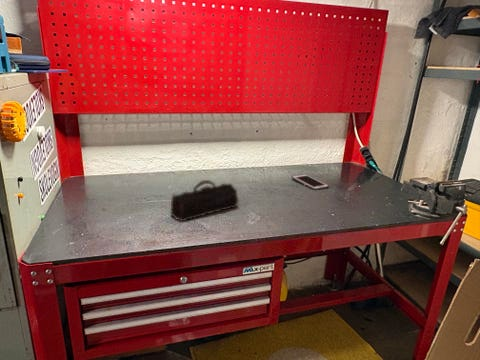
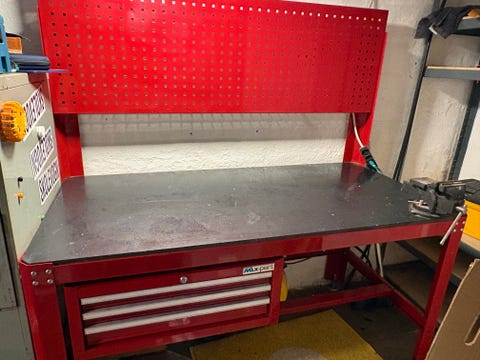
- pencil case (205, 195)
- cell phone (309, 181)
